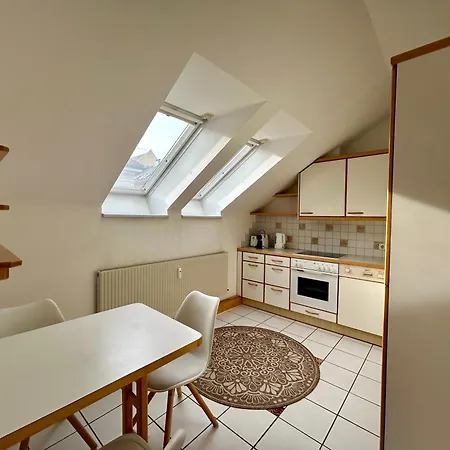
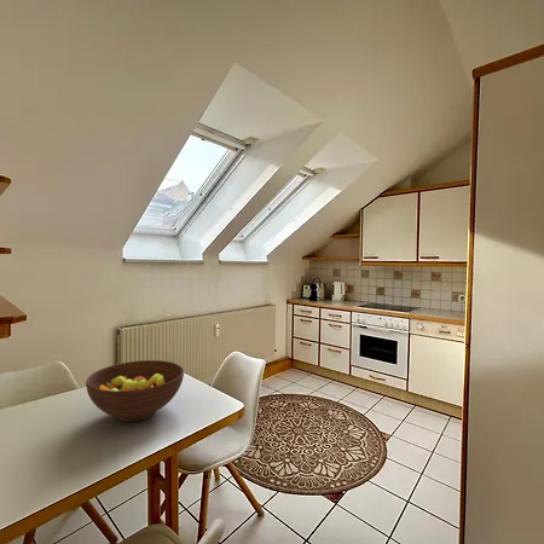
+ fruit bowl (137, 393)
